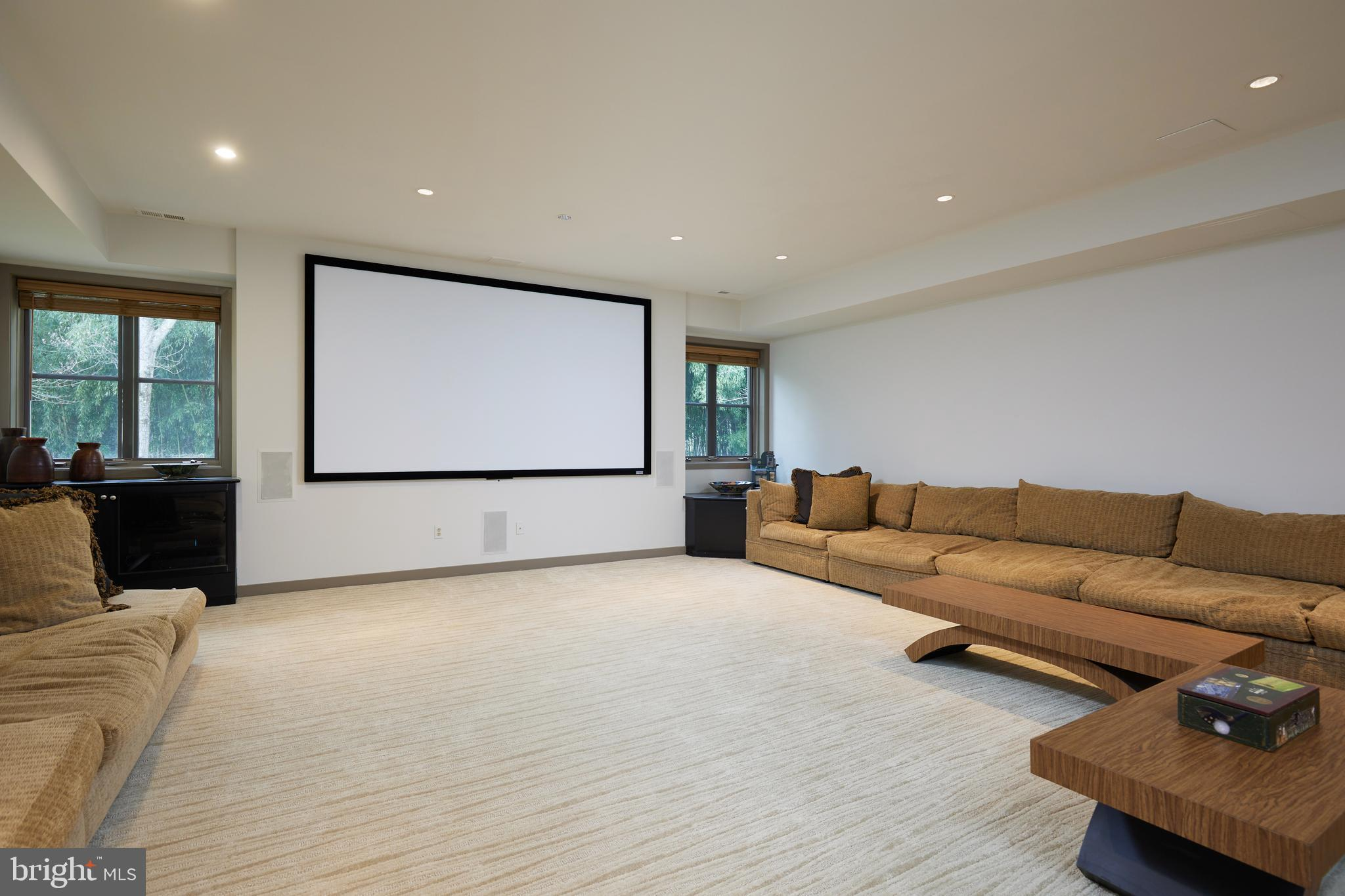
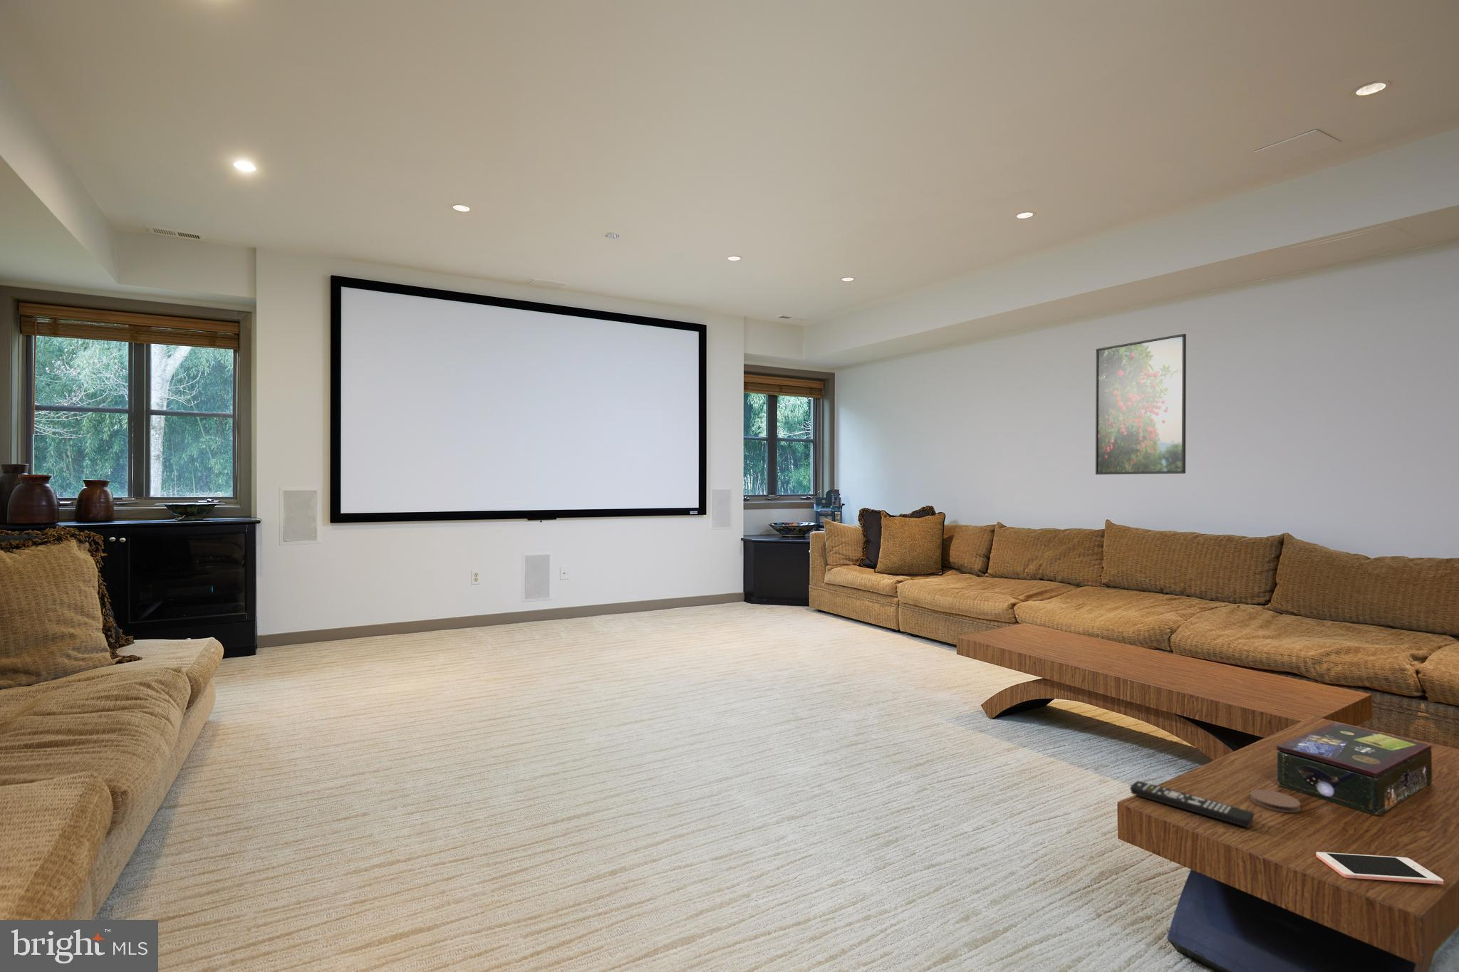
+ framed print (1138, 407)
+ cell phone (1377, 868)
+ remote control (1189, 803)
+ coaster (1275, 801)
